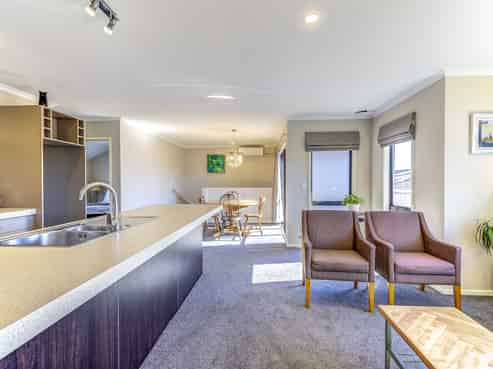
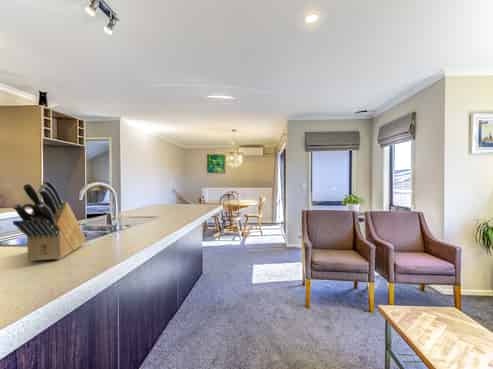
+ knife block (54, 217)
